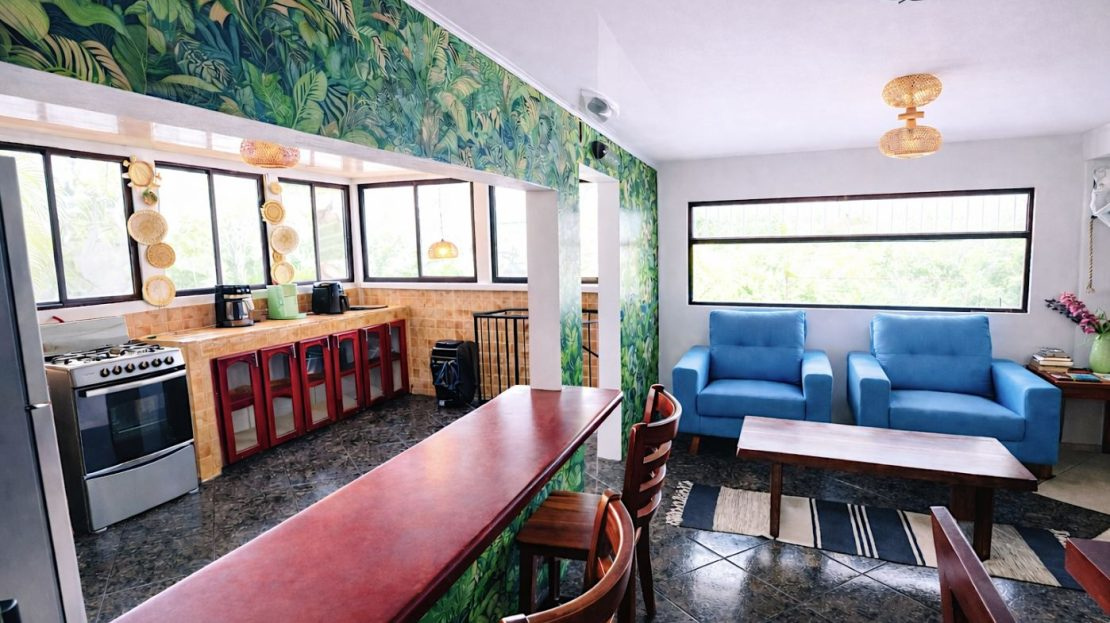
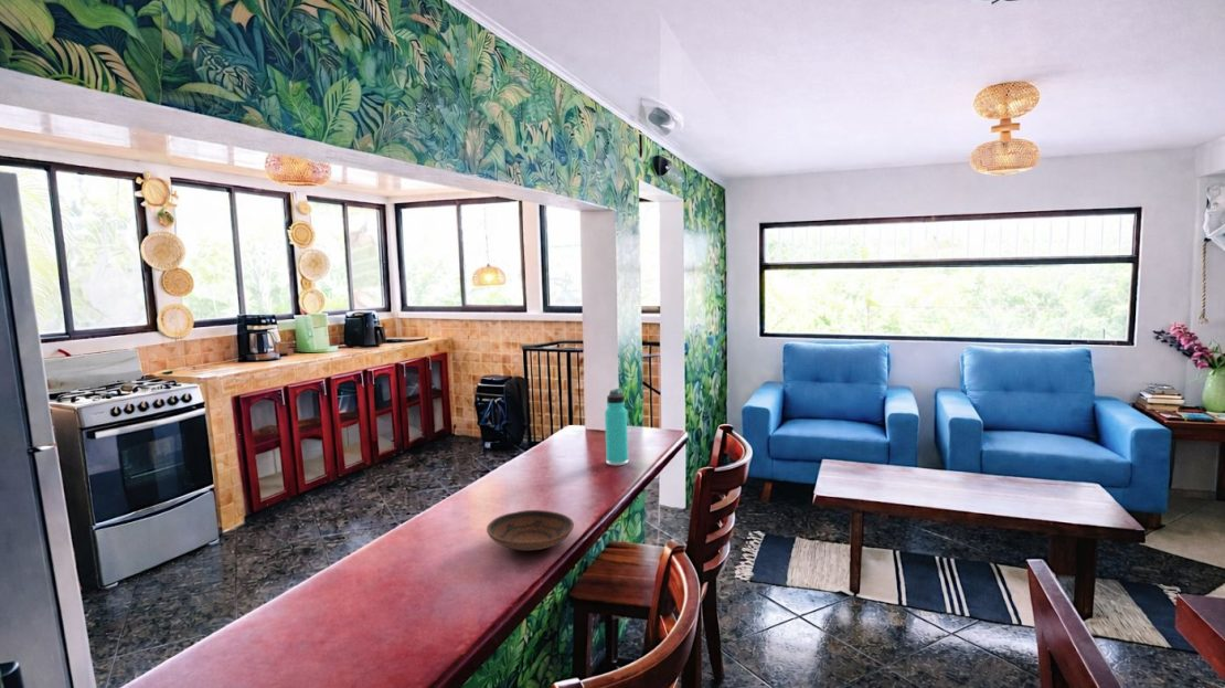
+ bowl (531, 533)
+ thermos bottle (616, 426)
